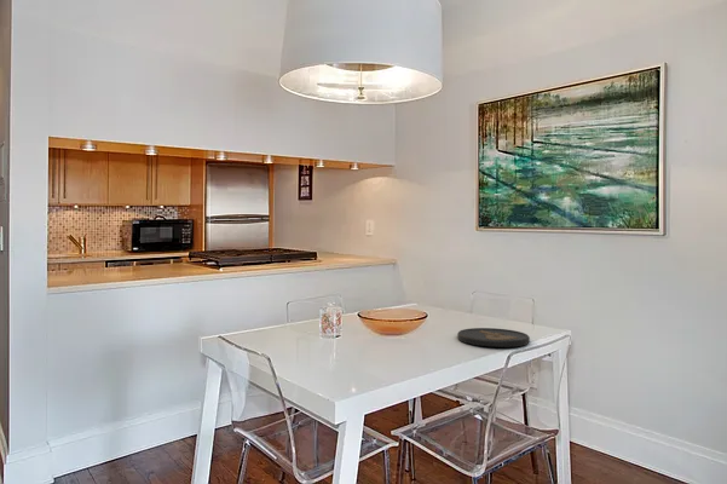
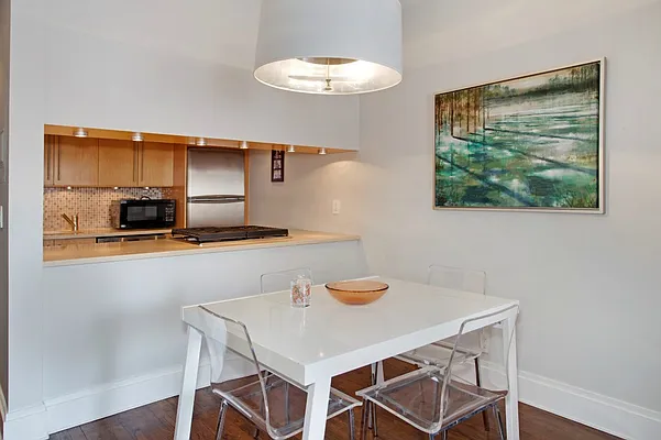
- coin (492, 336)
